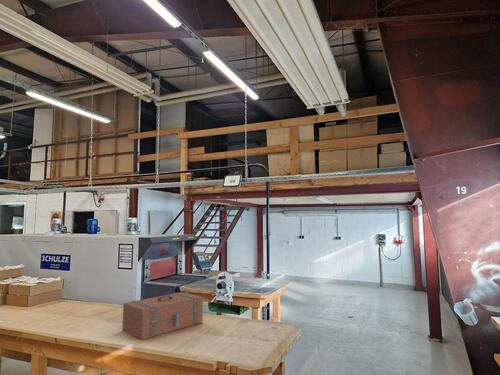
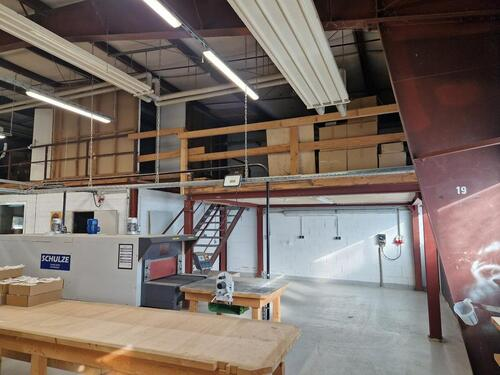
- toolbox (165, 311)
